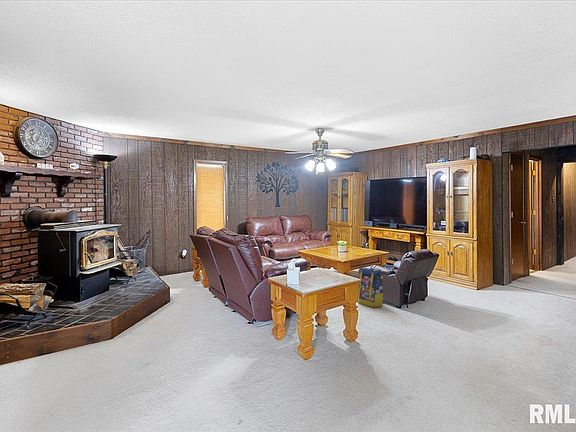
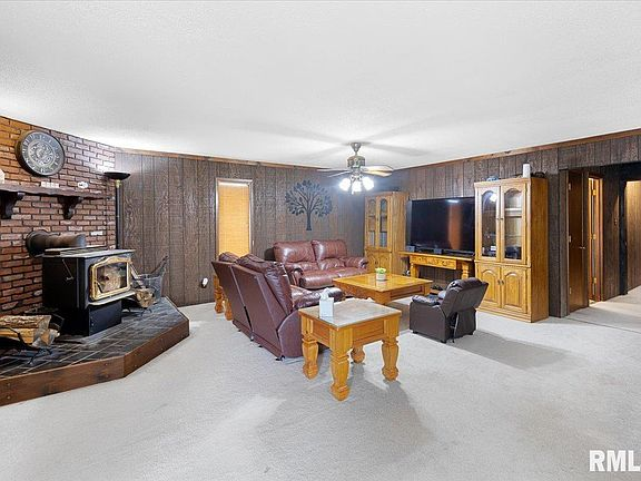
- backpack (370, 286)
